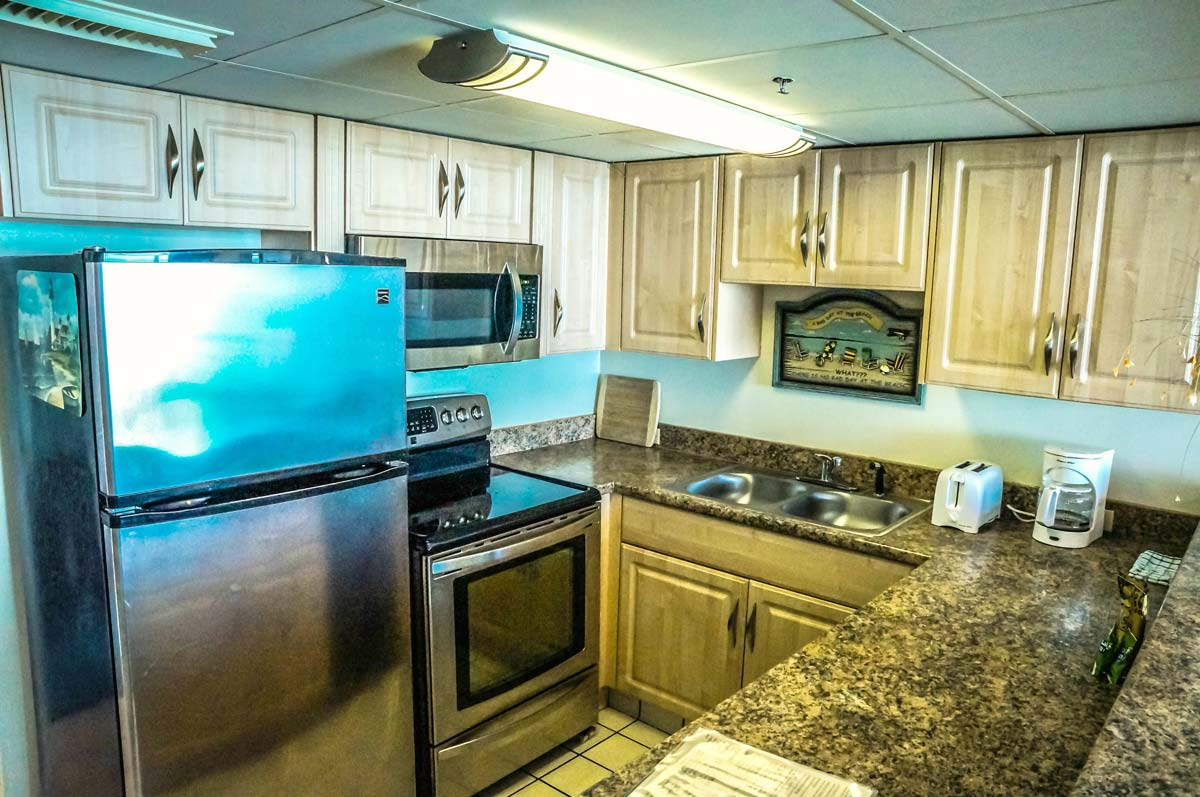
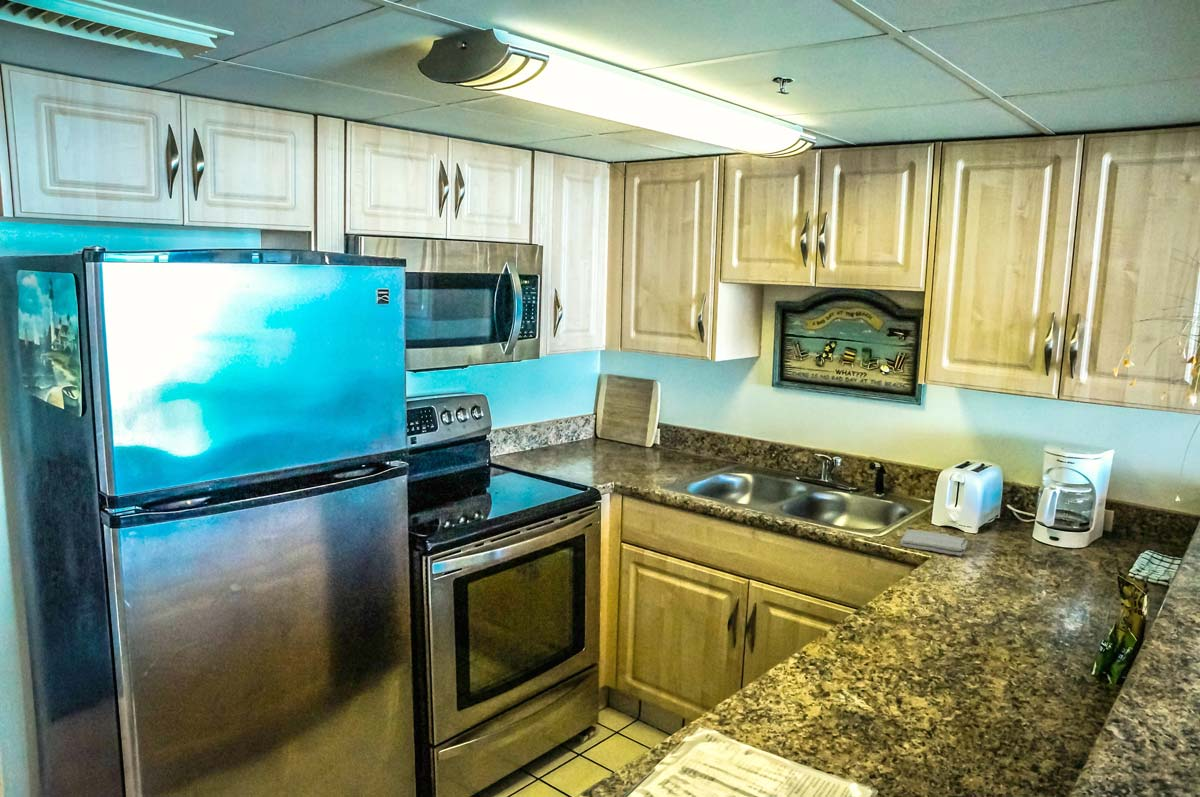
+ washcloth (933, 541)
